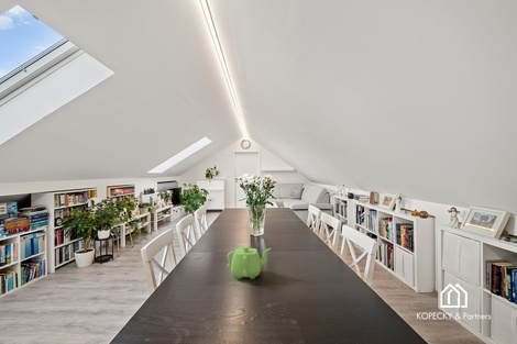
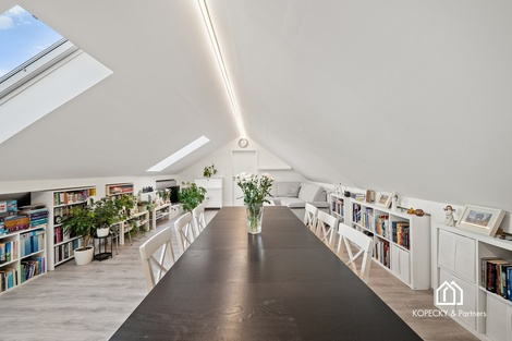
- teapot (249, 260)
